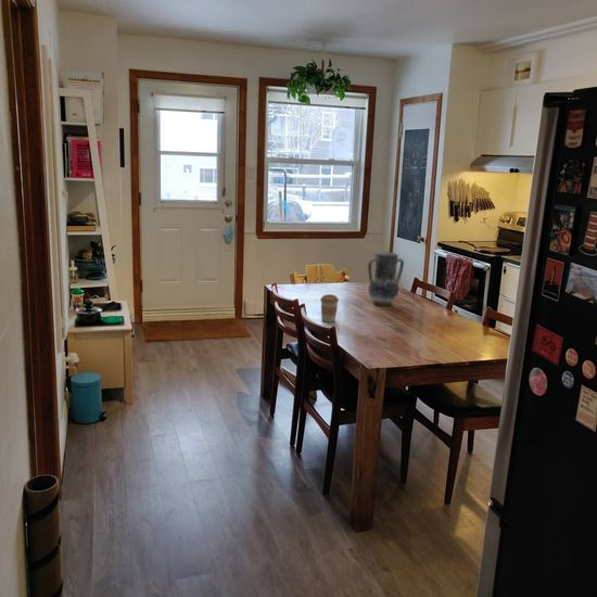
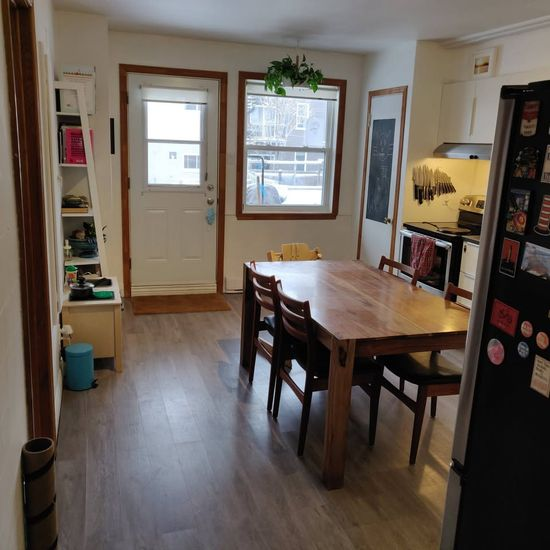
- vase (384, 278)
- coffee cup (329, 307)
